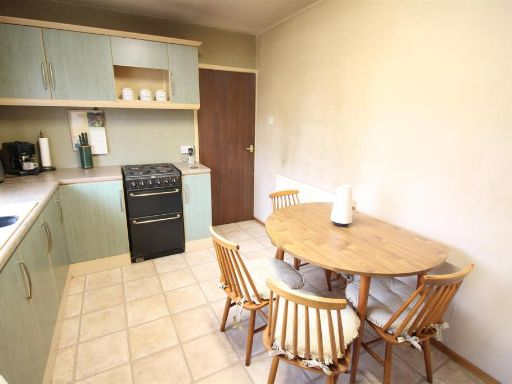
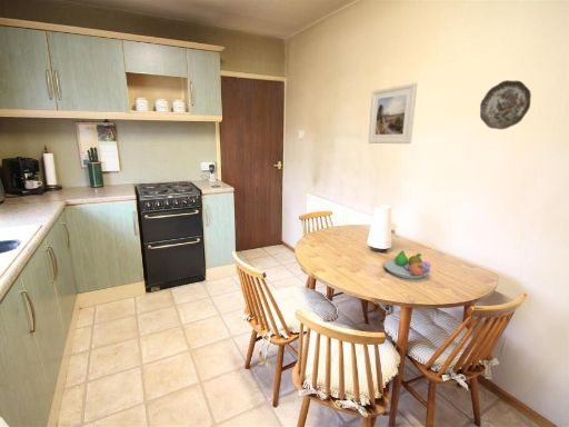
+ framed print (390, 116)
+ decorative plate (505, 105)
+ fruit bowl (407, 262)
